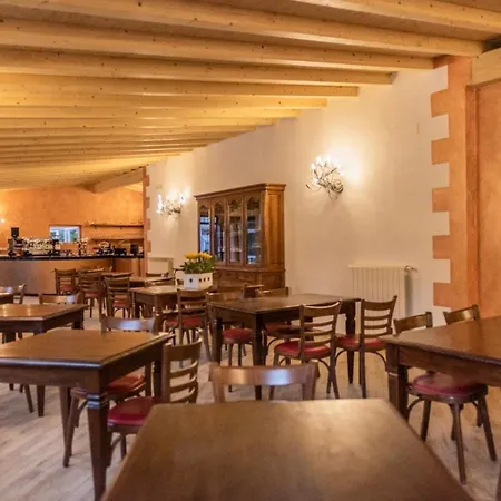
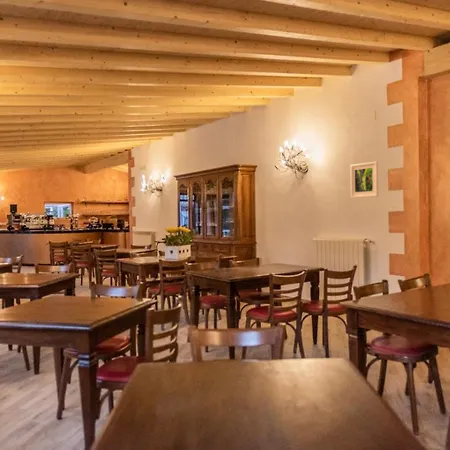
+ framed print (363, 180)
